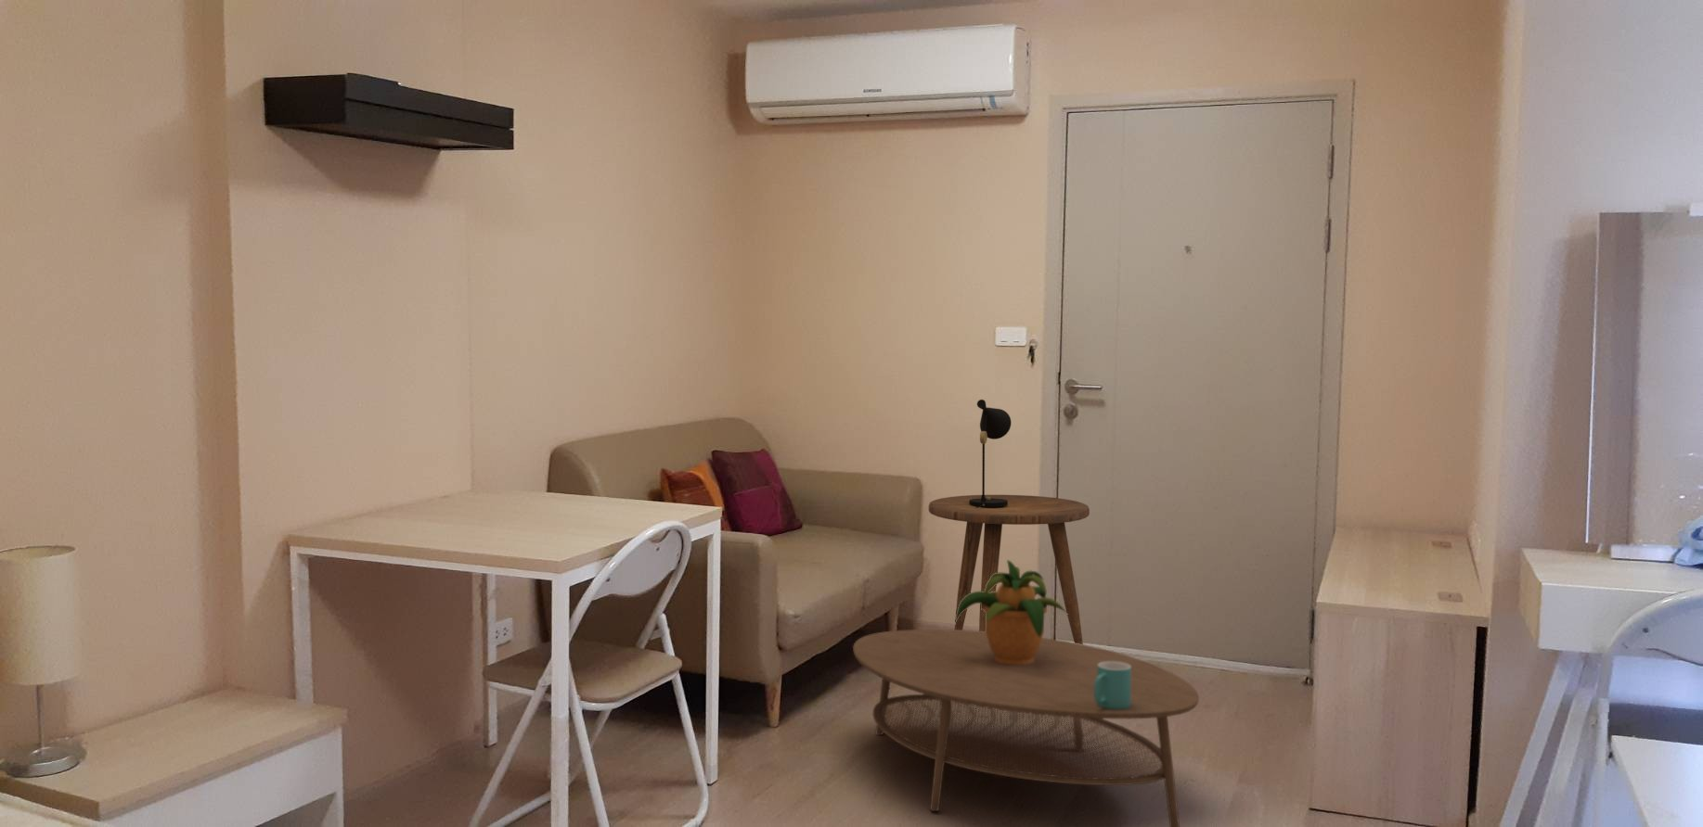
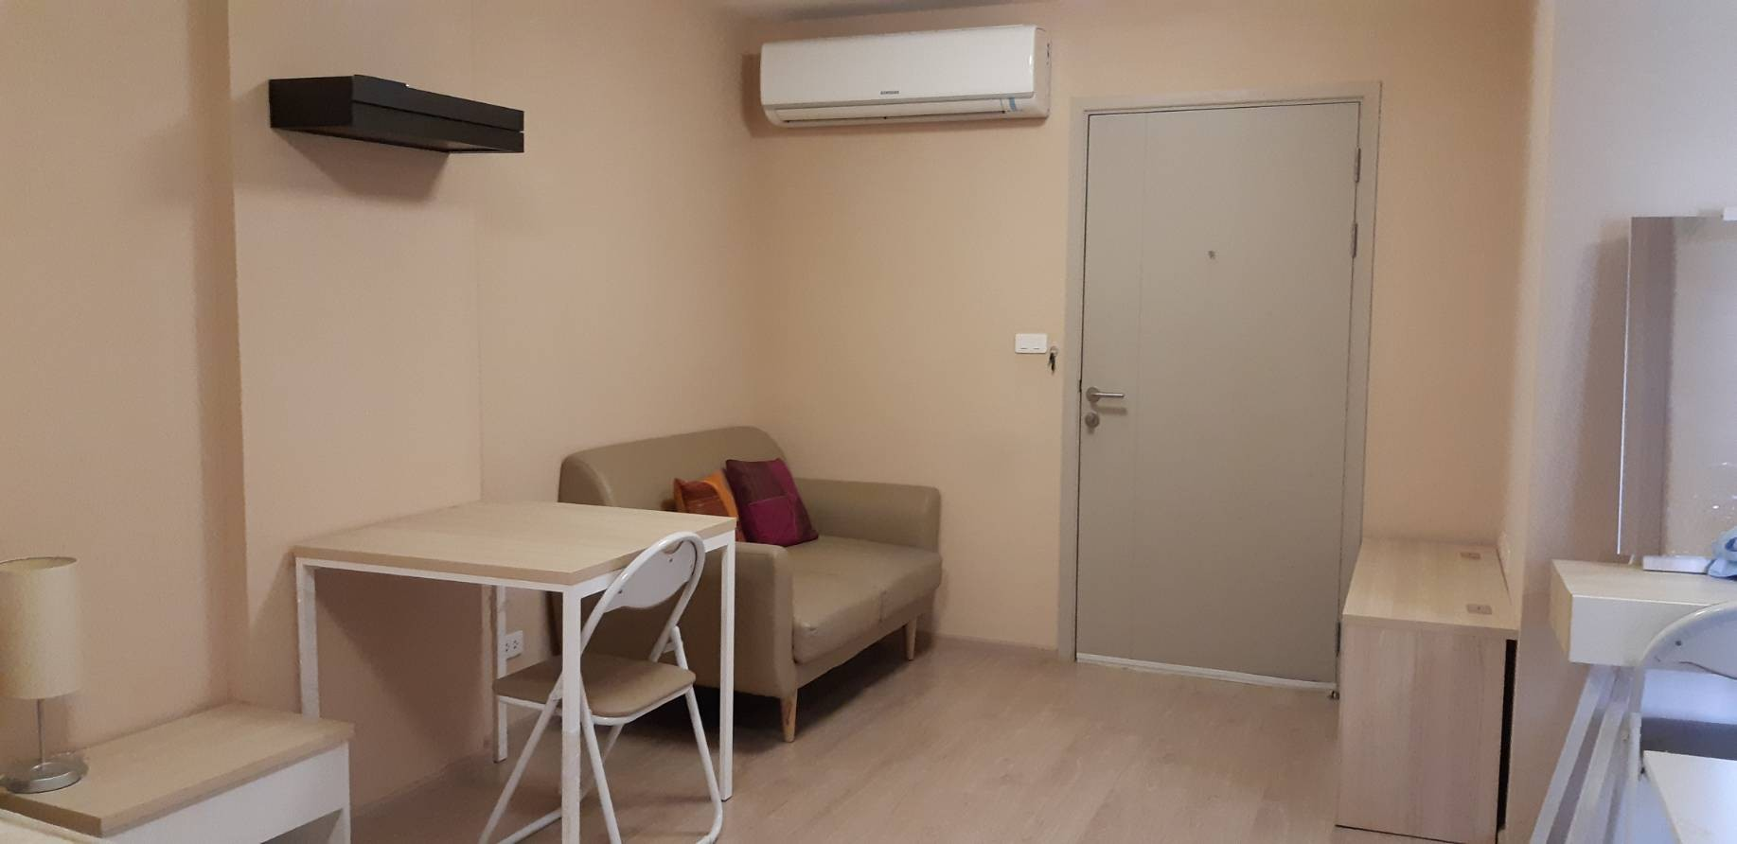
- potted plant (1018, 609)
- table lamp (984, 448)
- coffee table (1012, 722)
- mug (1109, 685)
- side table (996, 585)
